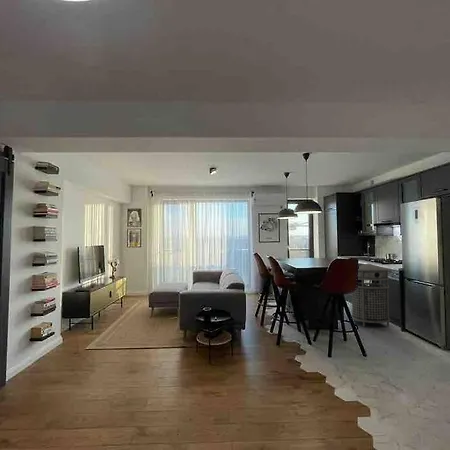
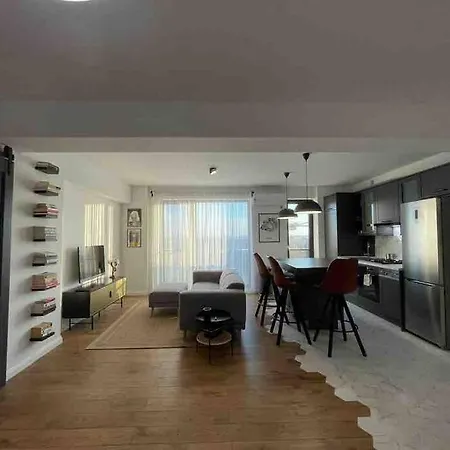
- trash can (369, 293)
